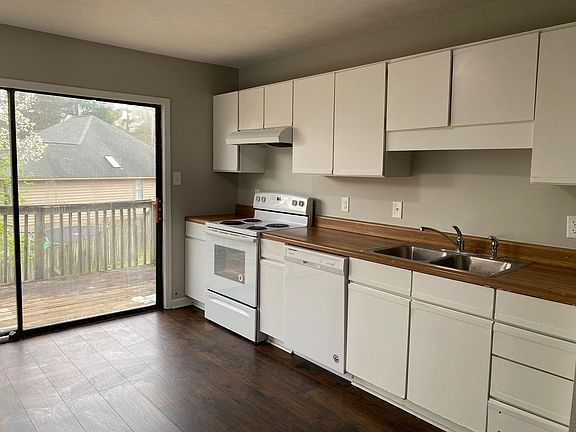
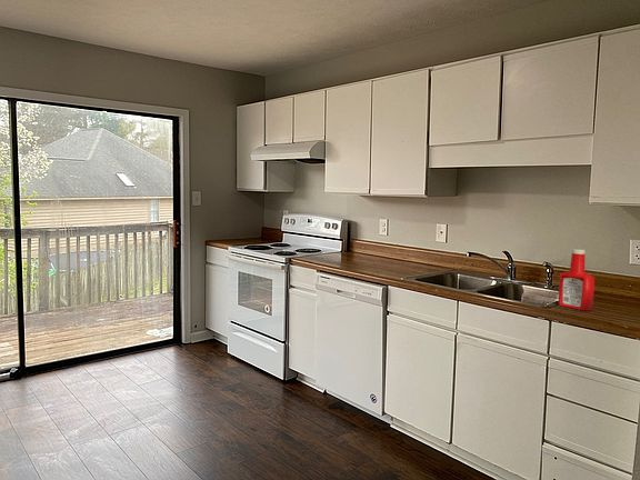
+ soap bottle (577, 278)
